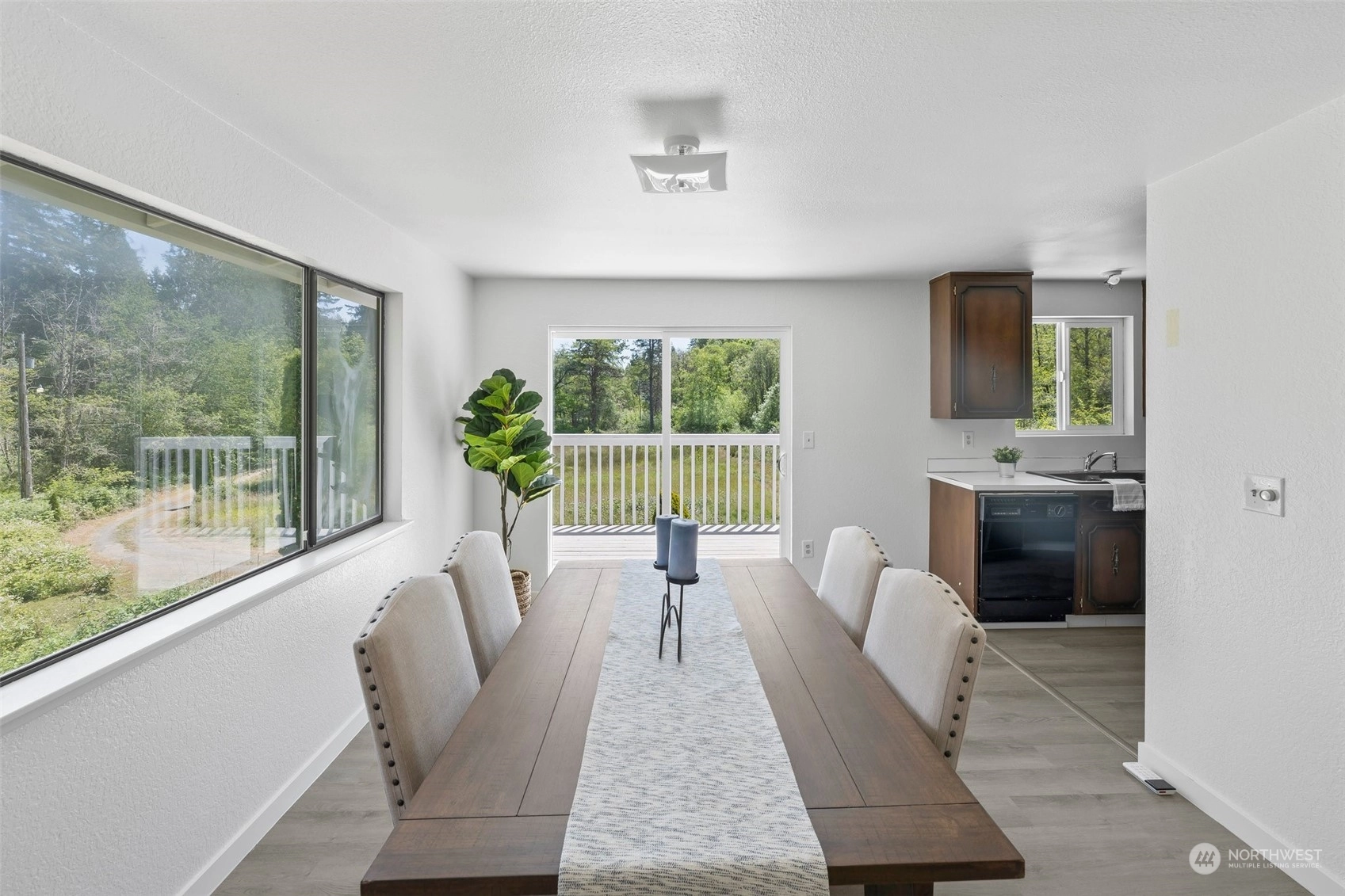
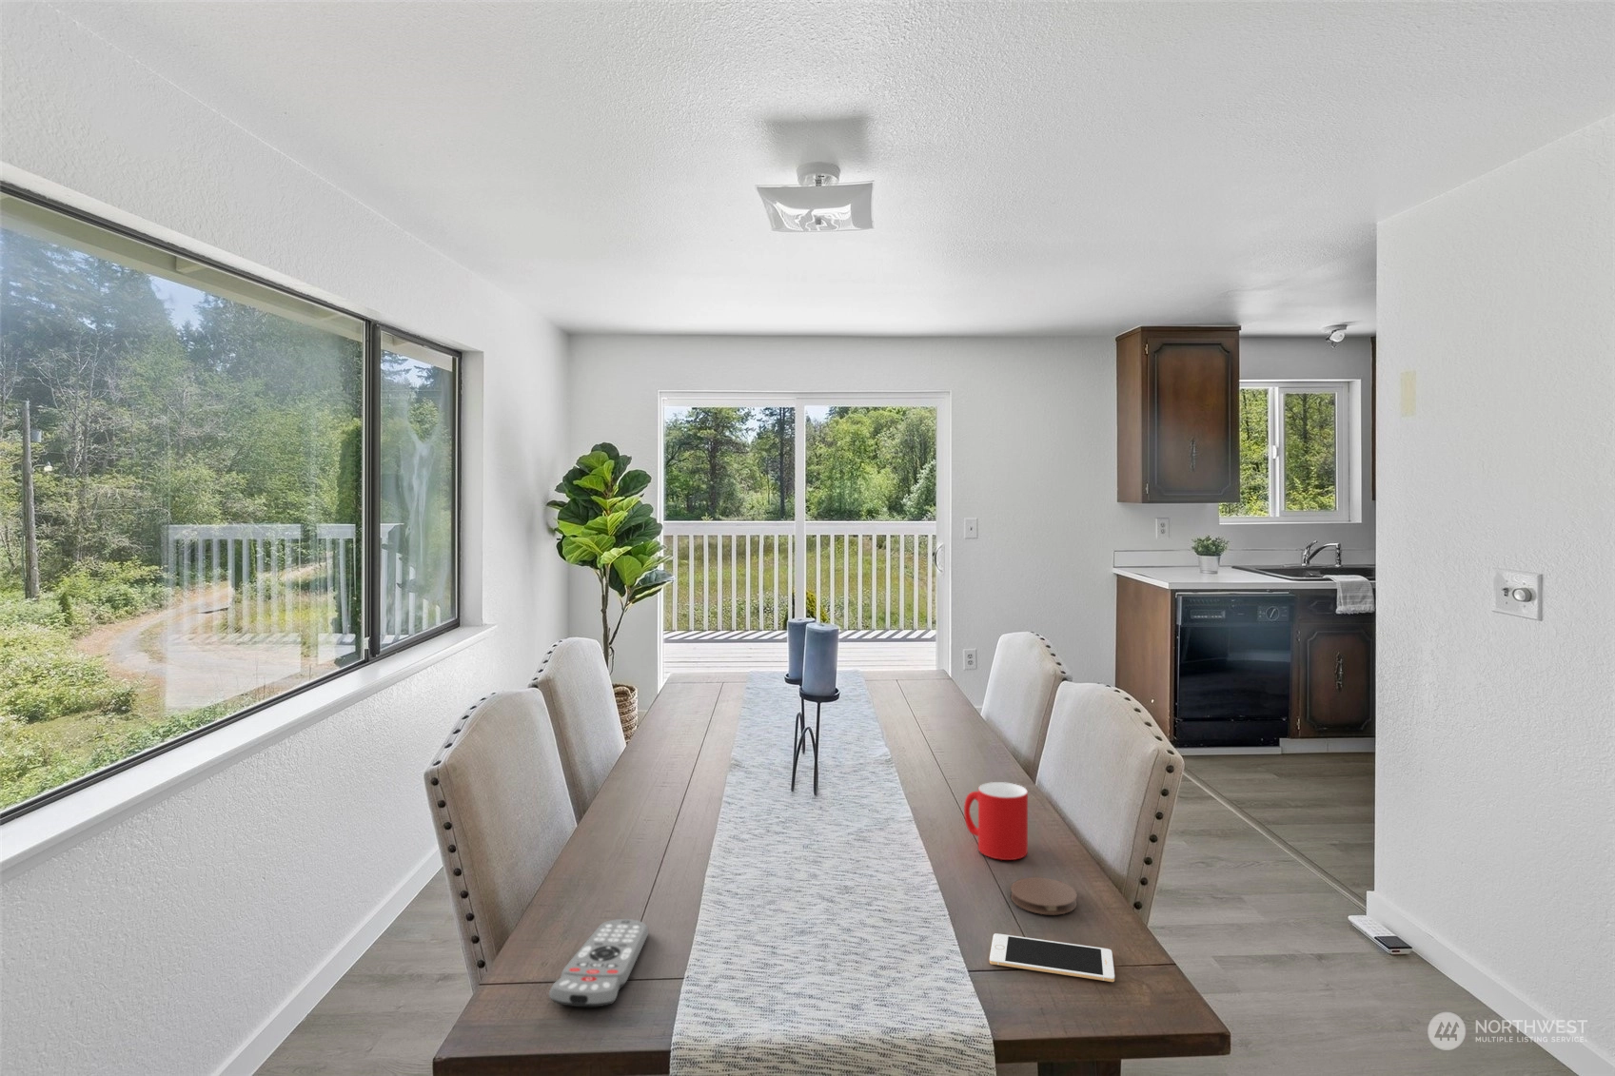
+ remote control (605, 960)
+ coaster (1043, 895)
+ cup (993, 818)
+ cell phone (1051, 956)
